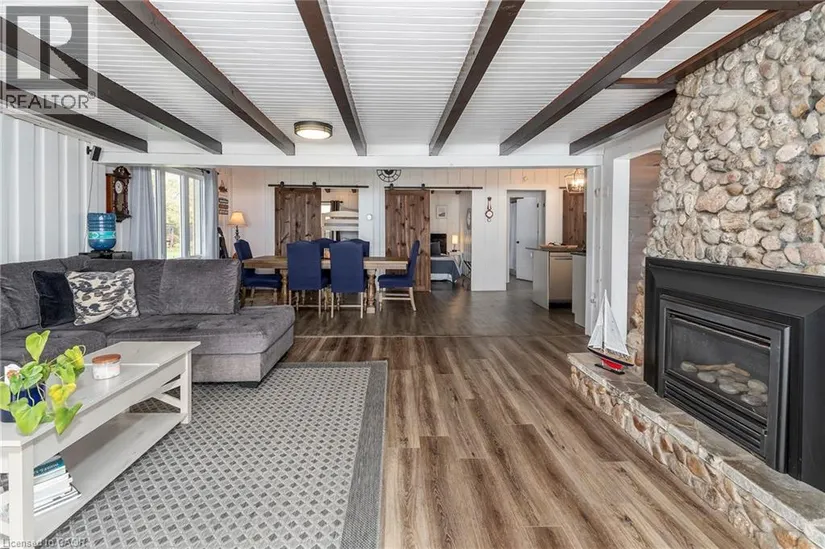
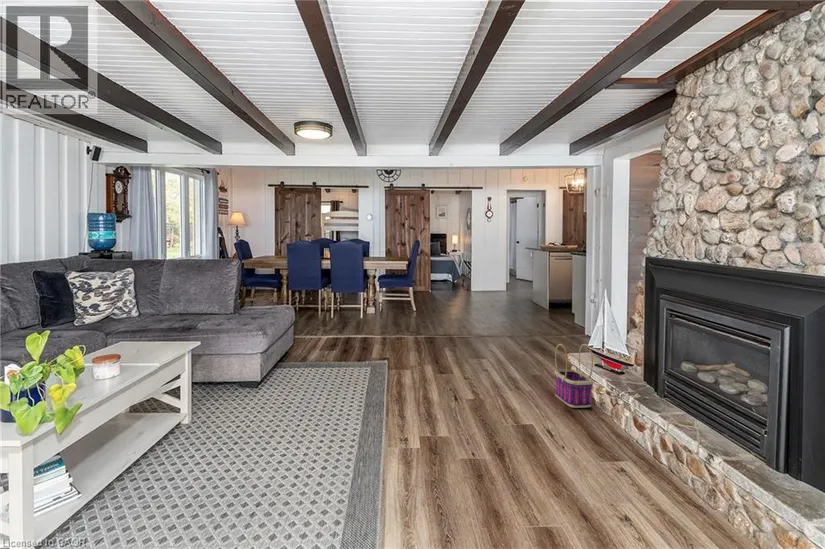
+ basket (573, 372)
